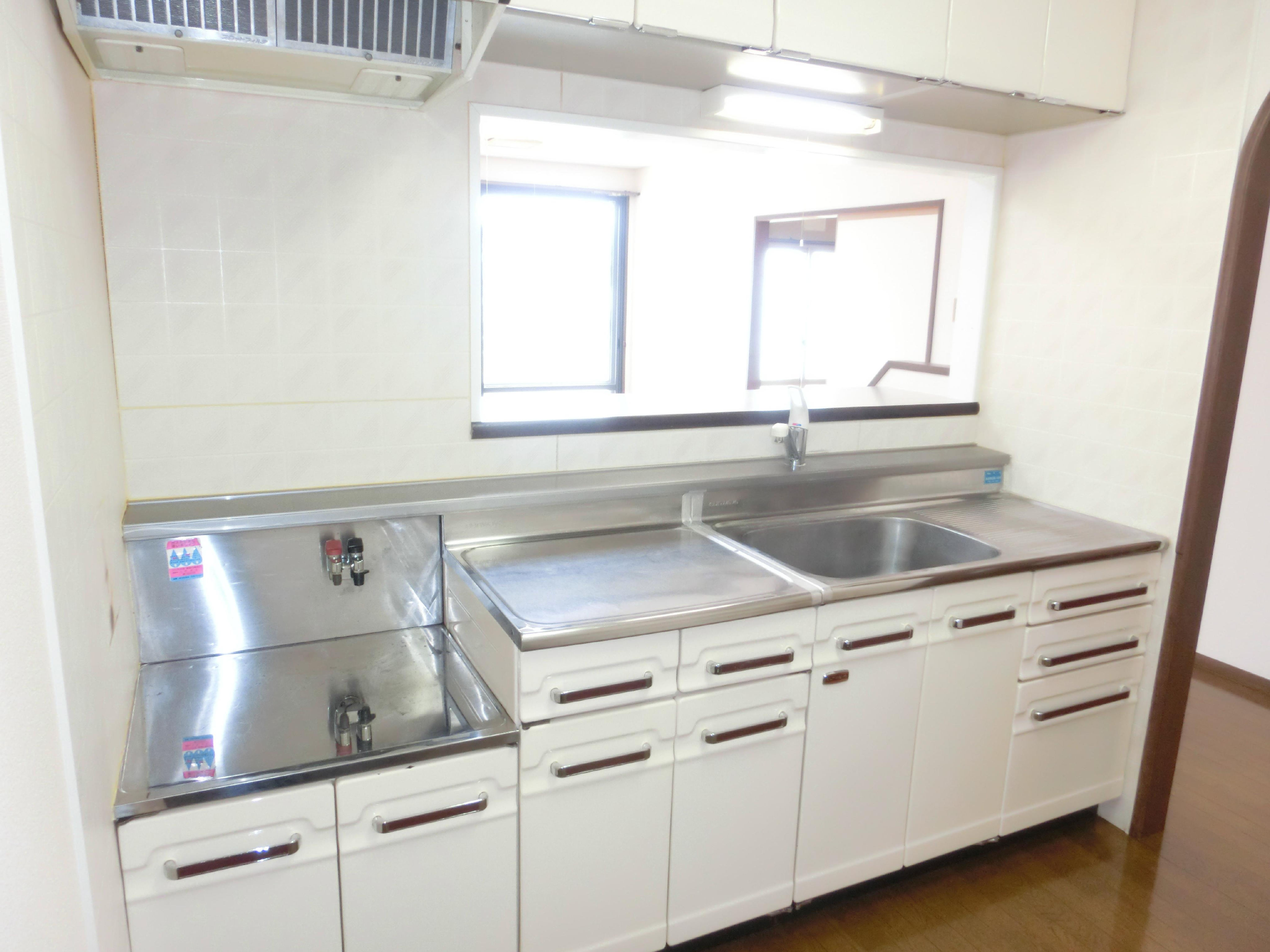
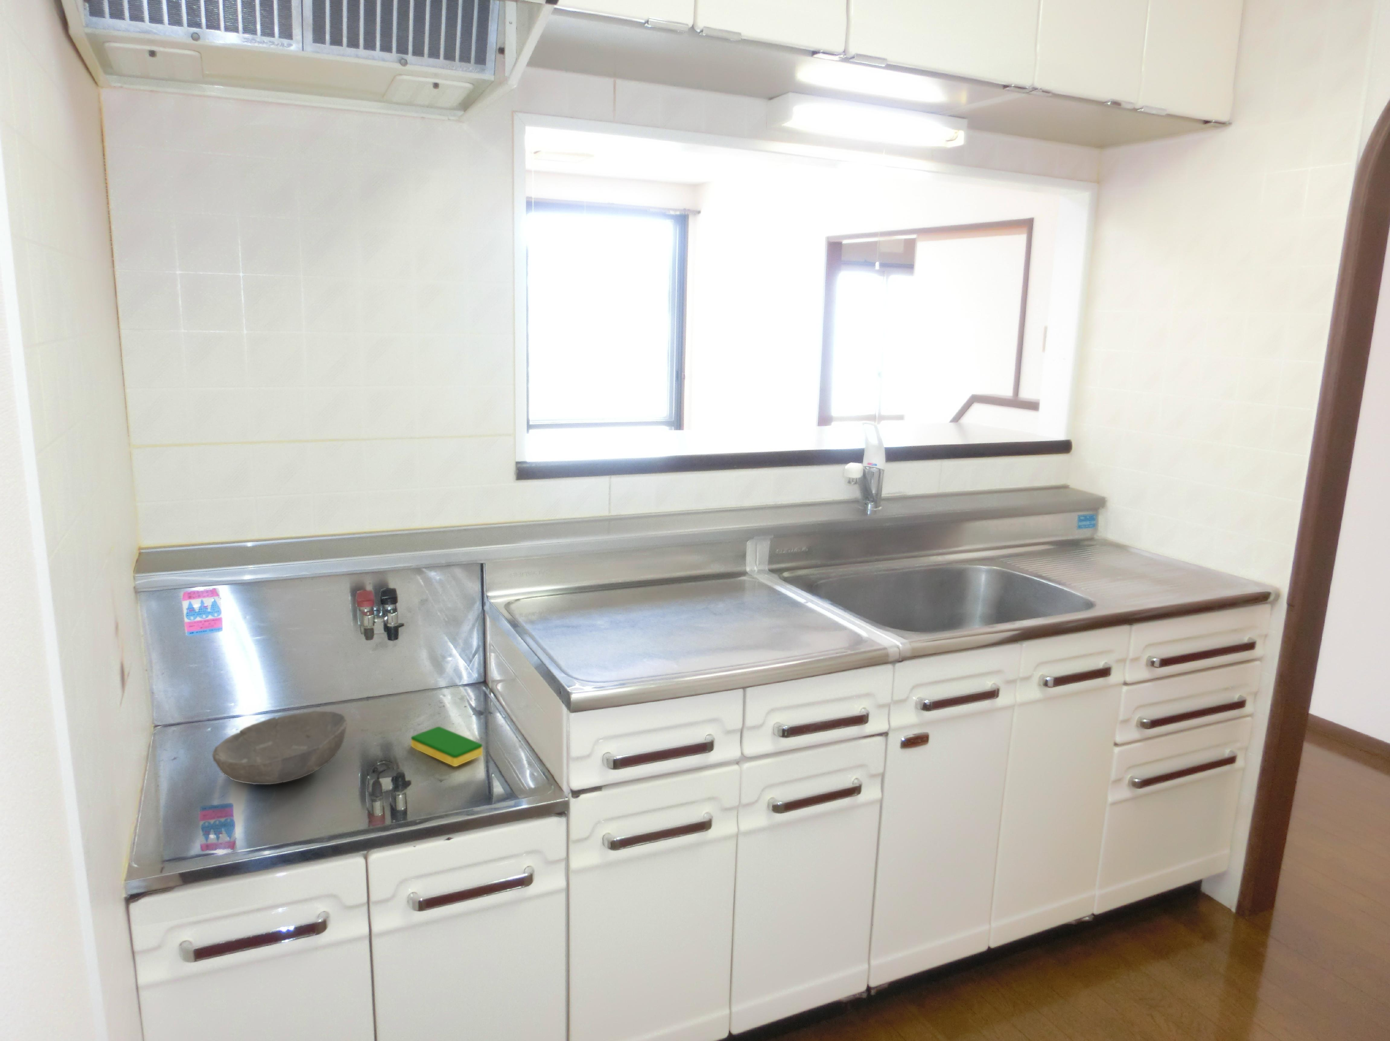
+ dish sponge (447, 746)
+ bowl (282, 750)
